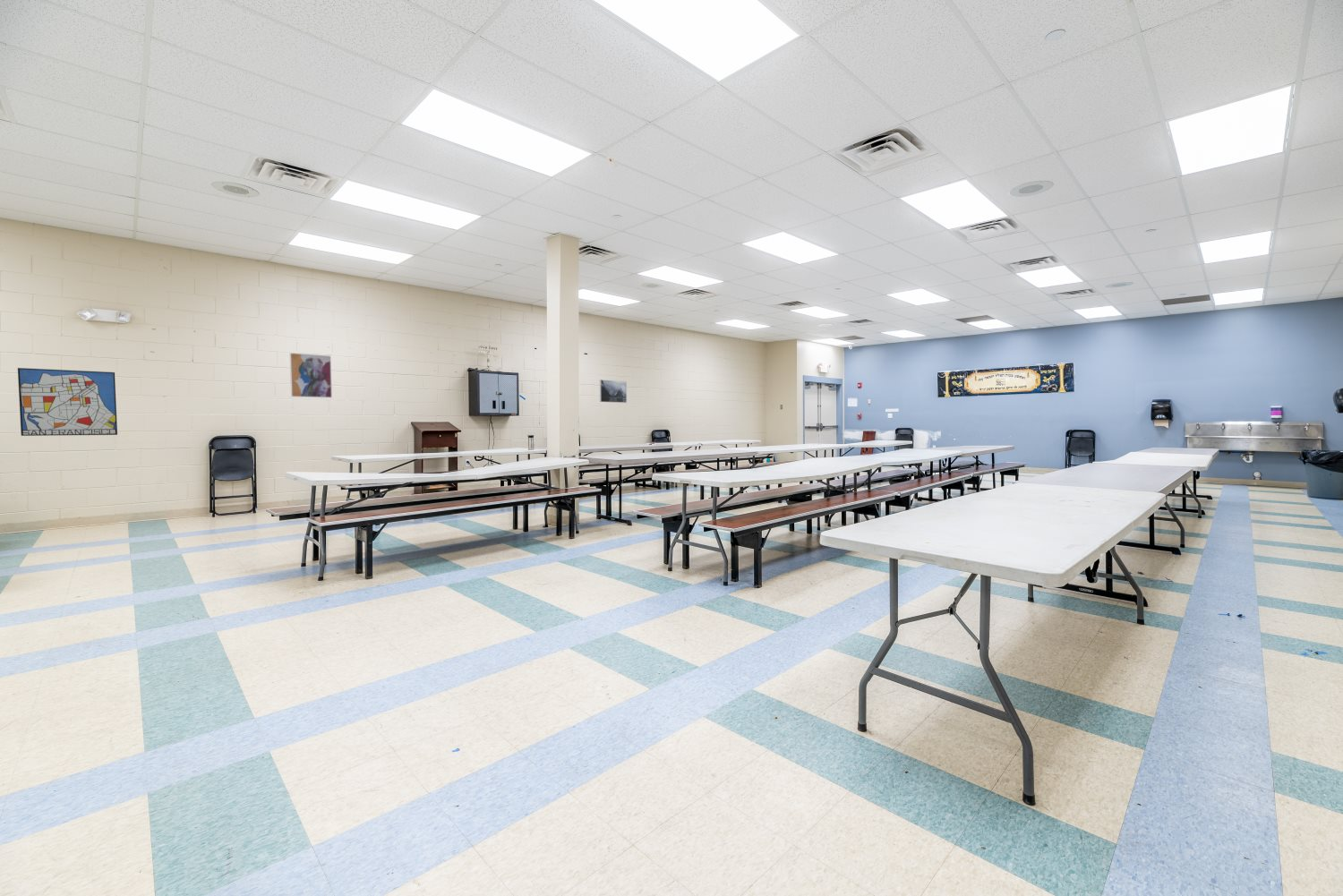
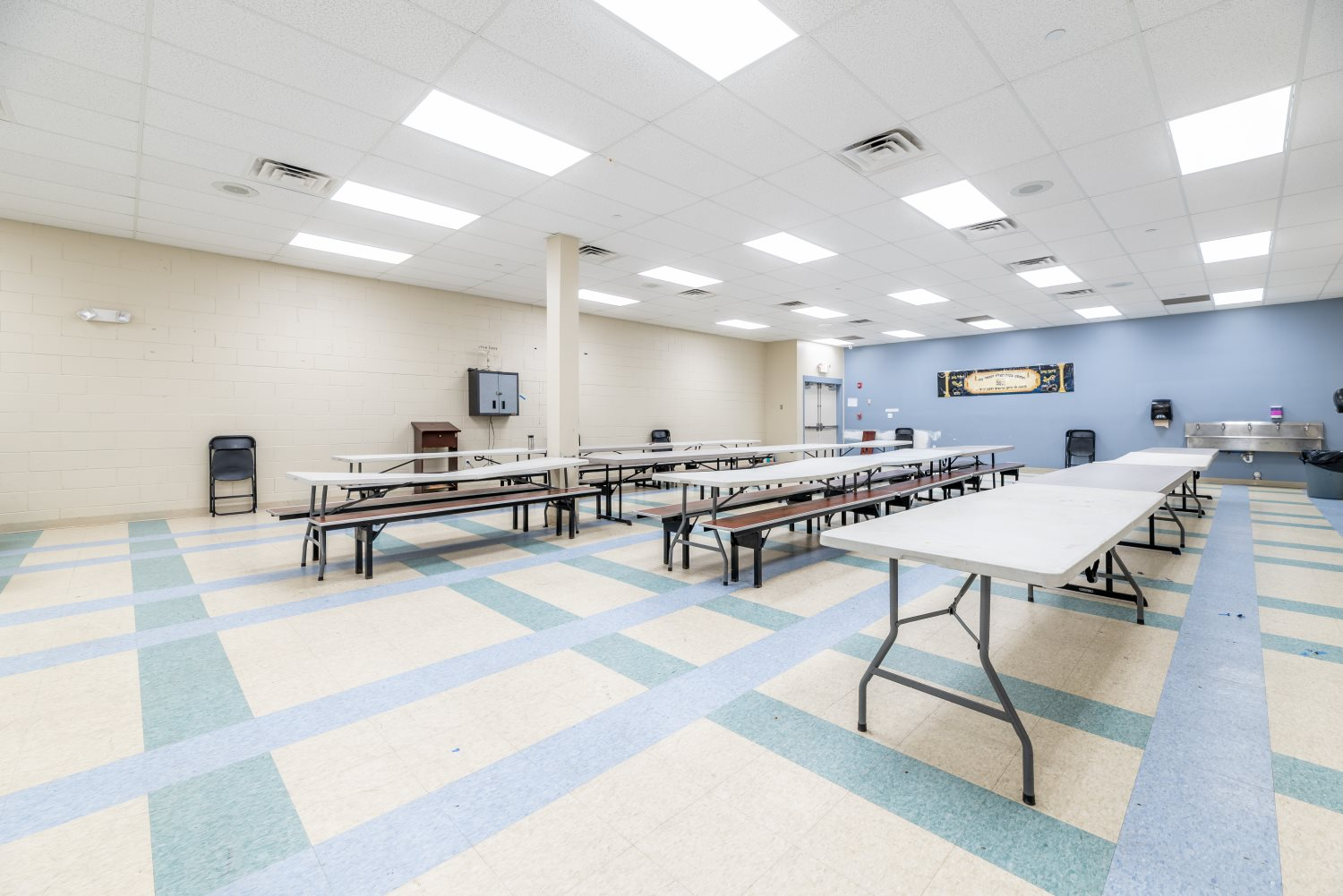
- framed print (613, 391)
- wall art (311, 375)
- wall art (69, 403)
